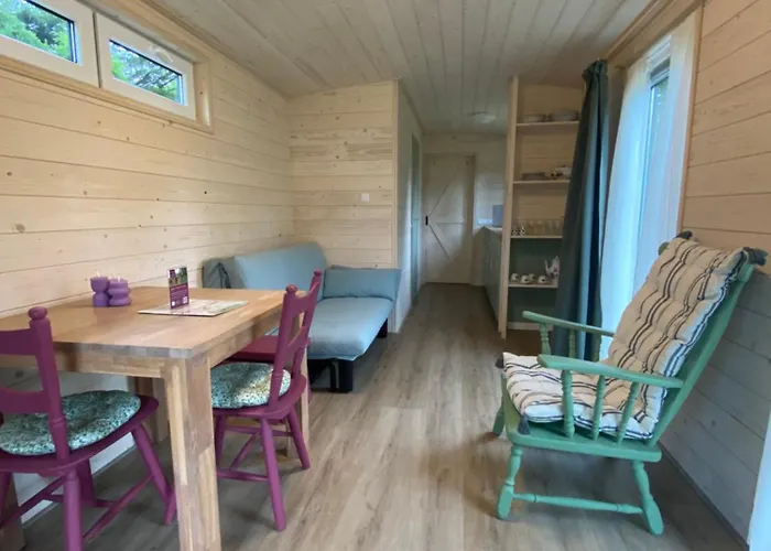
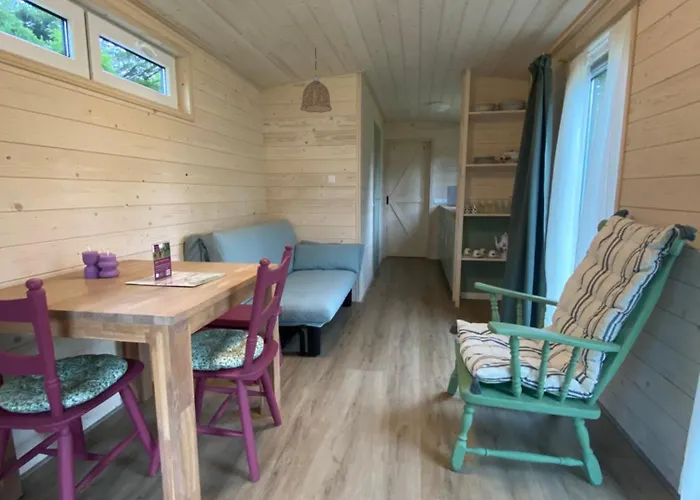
+ pendant lamp (315, 78)
